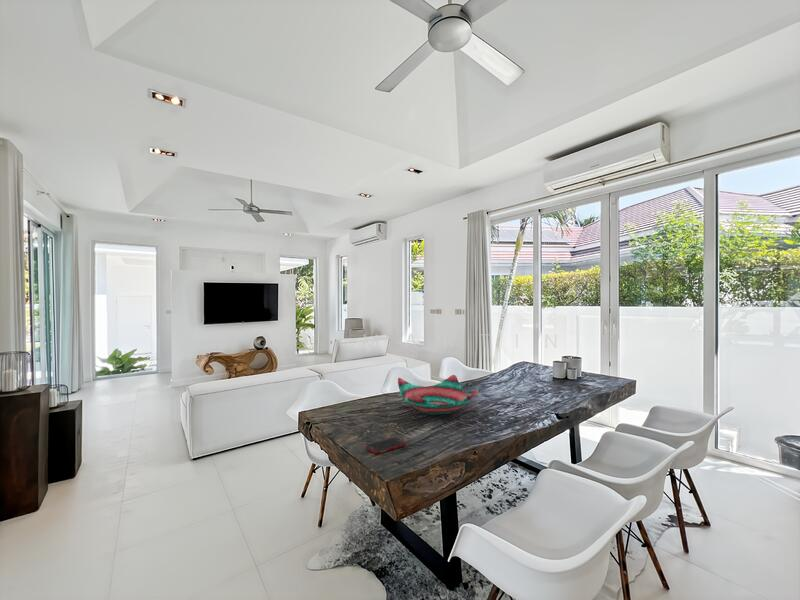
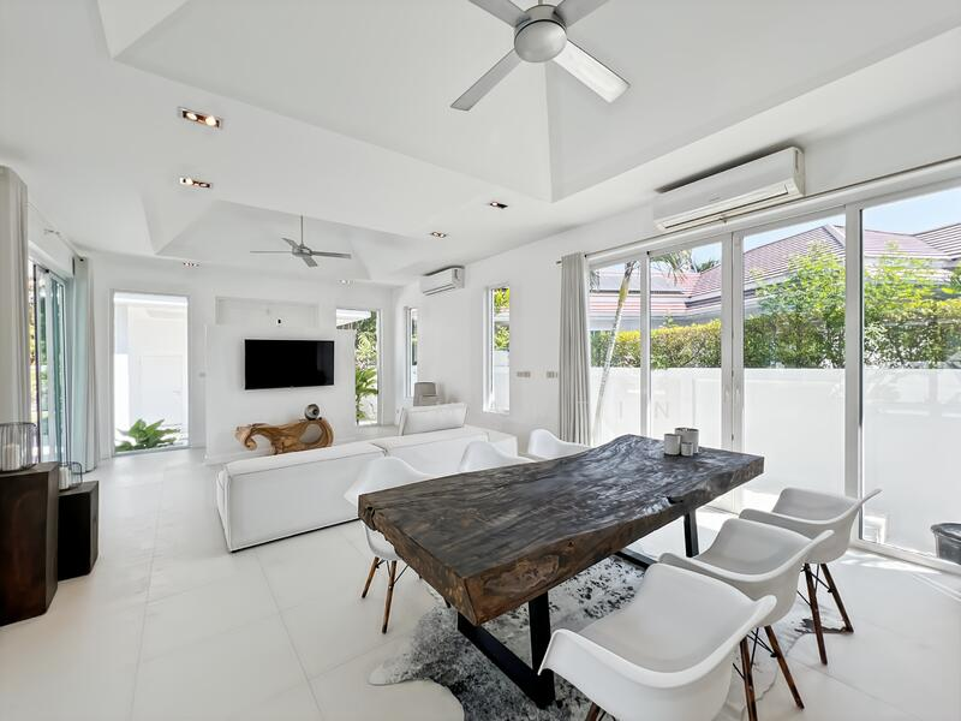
- decorative bowl (435, 395)
- cell phone (386, 445)
